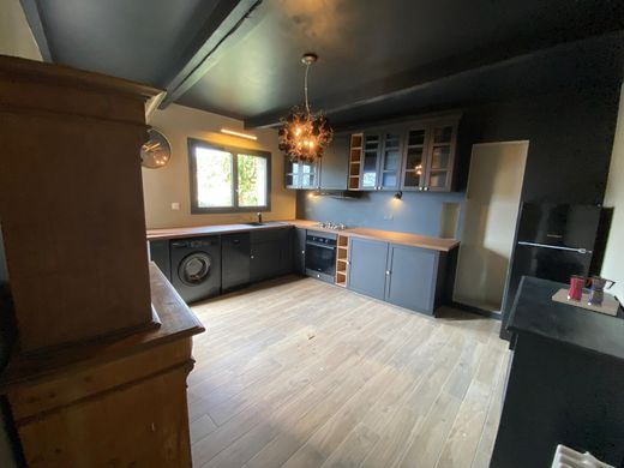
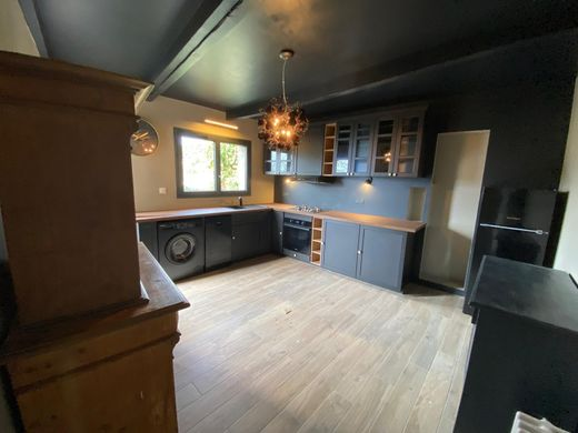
- coffee maker (590, 289)
